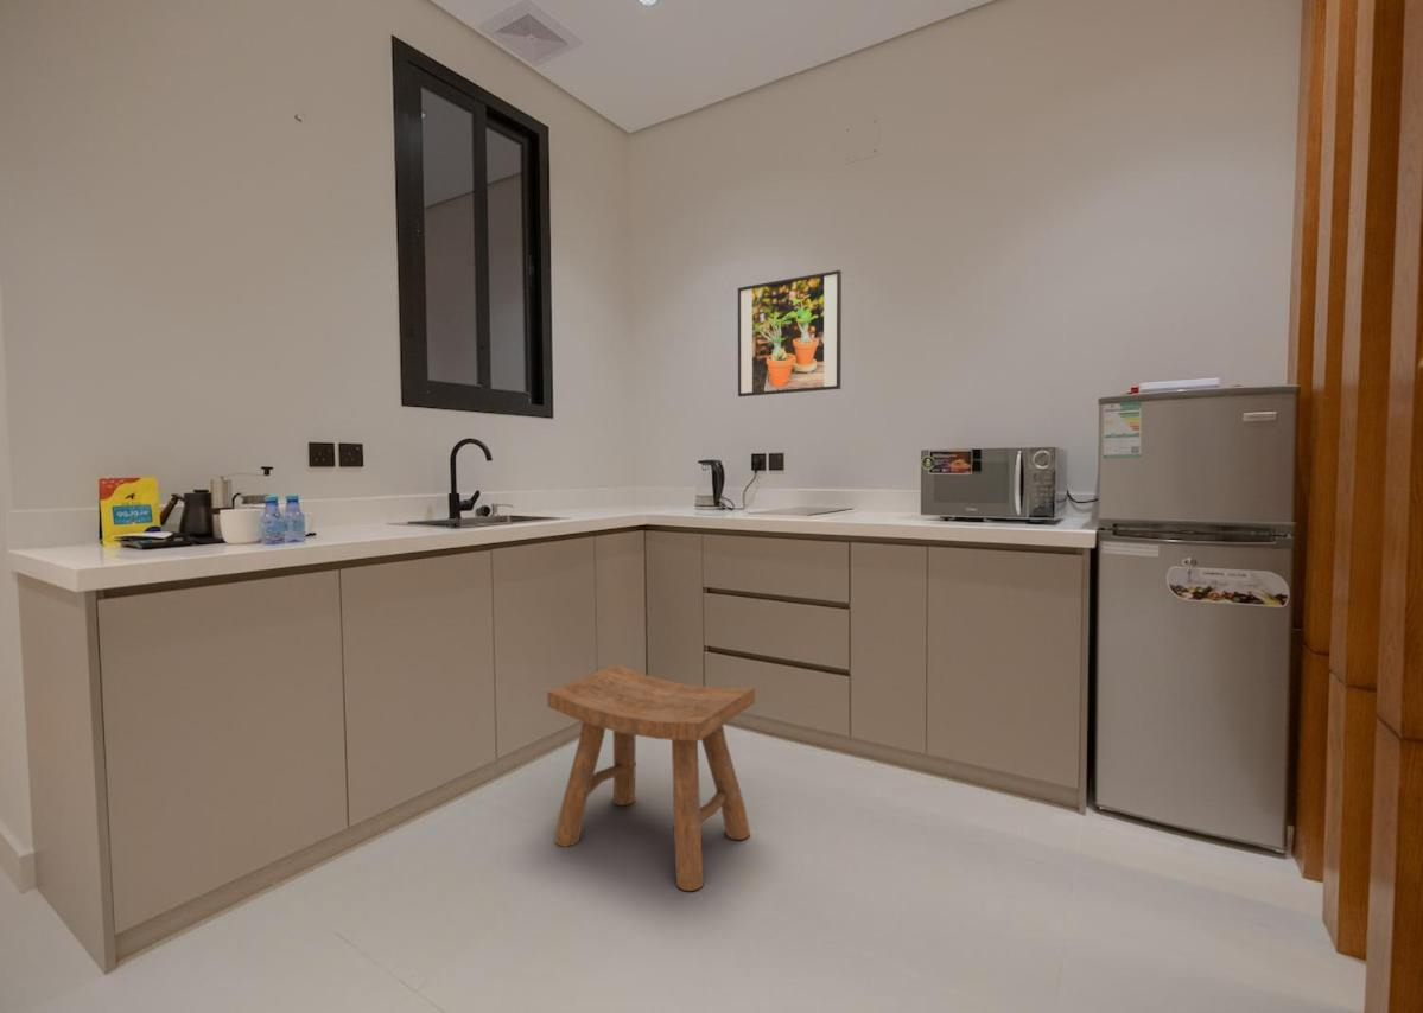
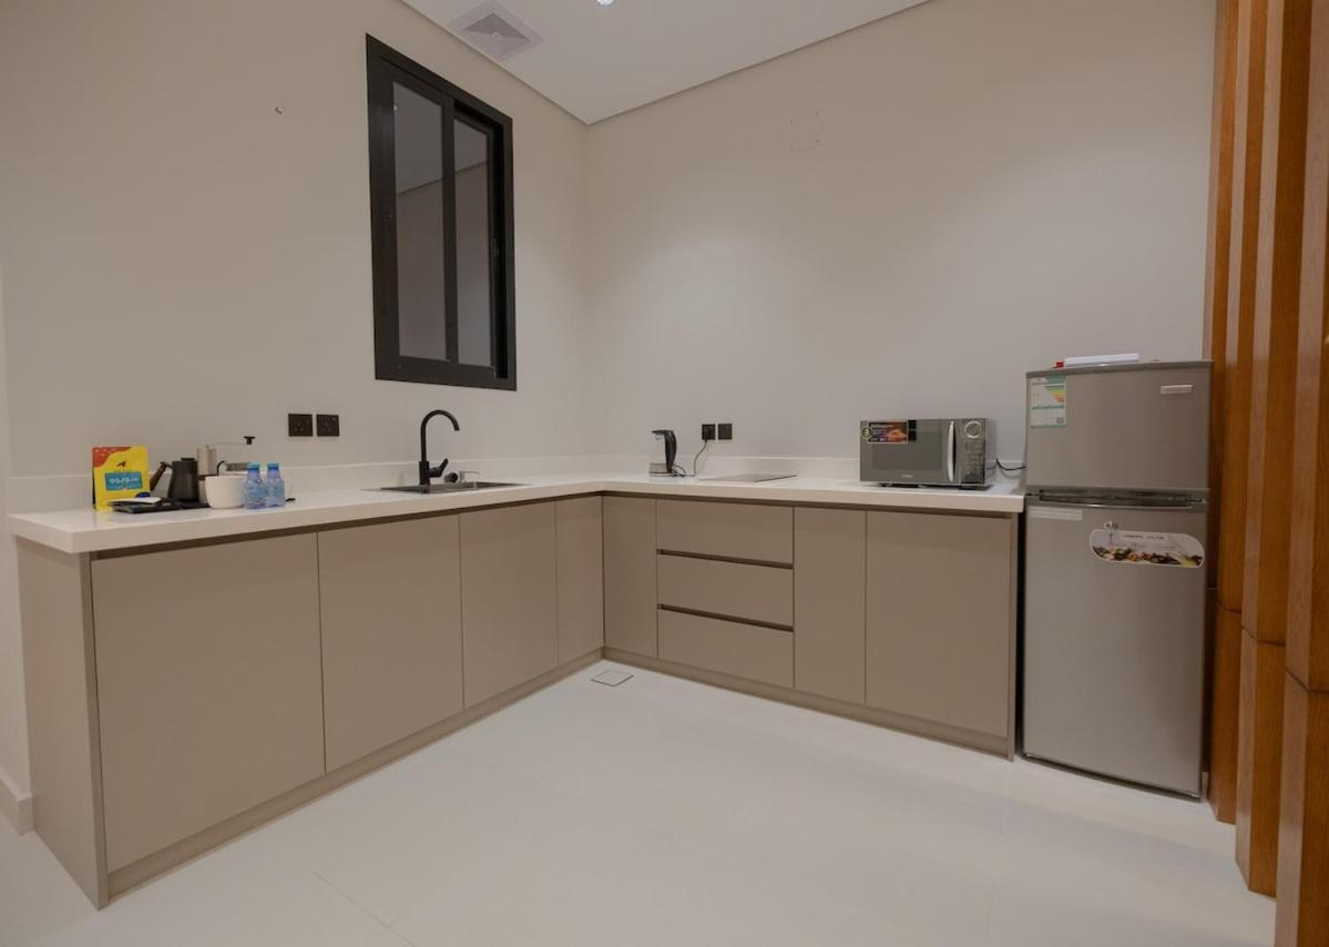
- stool (635, 763)
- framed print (787, 336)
